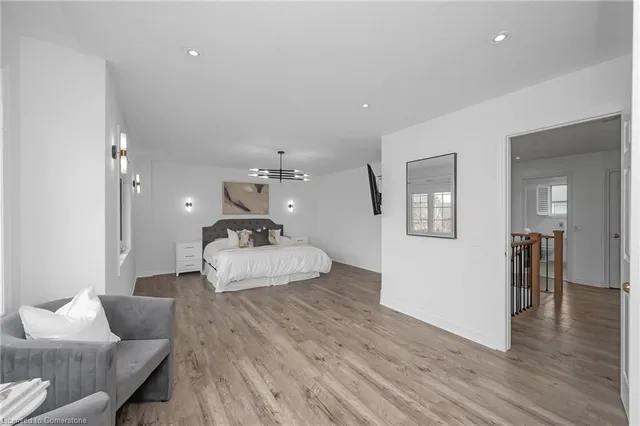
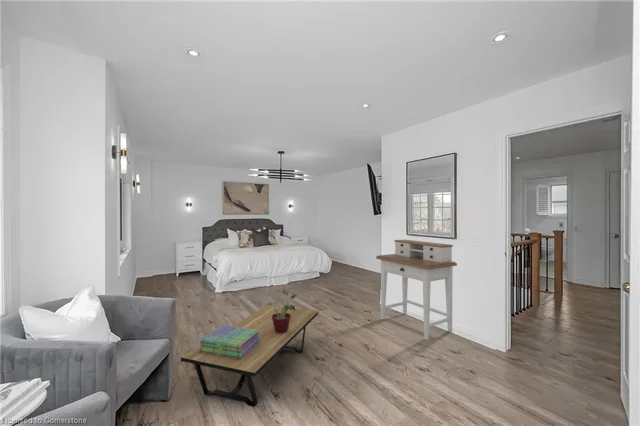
+ potted plant (285, 309)
+ stack of books (230, 341)
+ coffee table (262, 349)
+ desk (416, 279)
